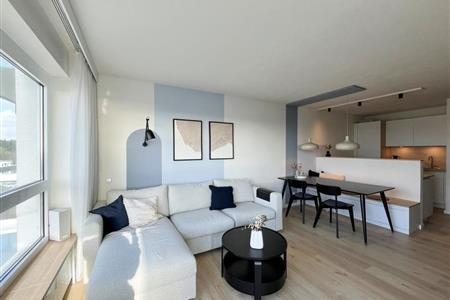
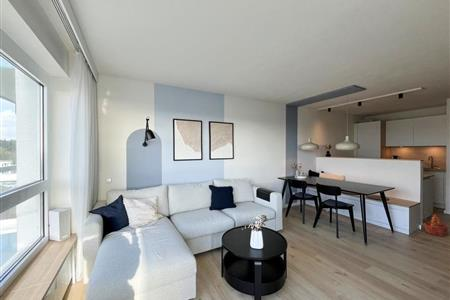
+ basket (435, 223)
